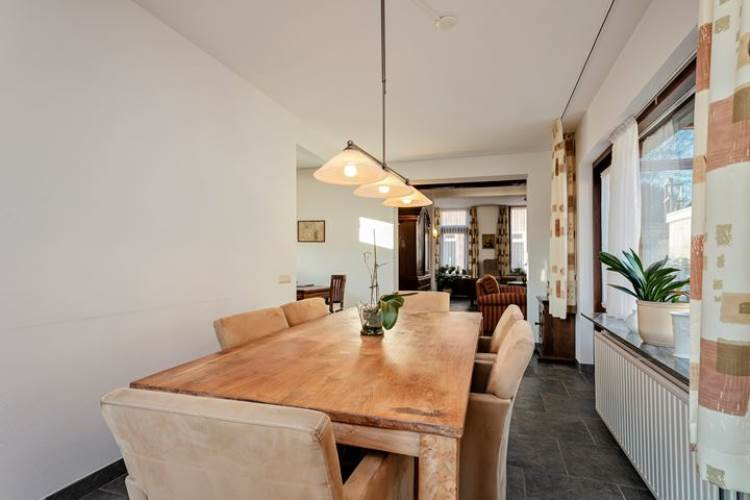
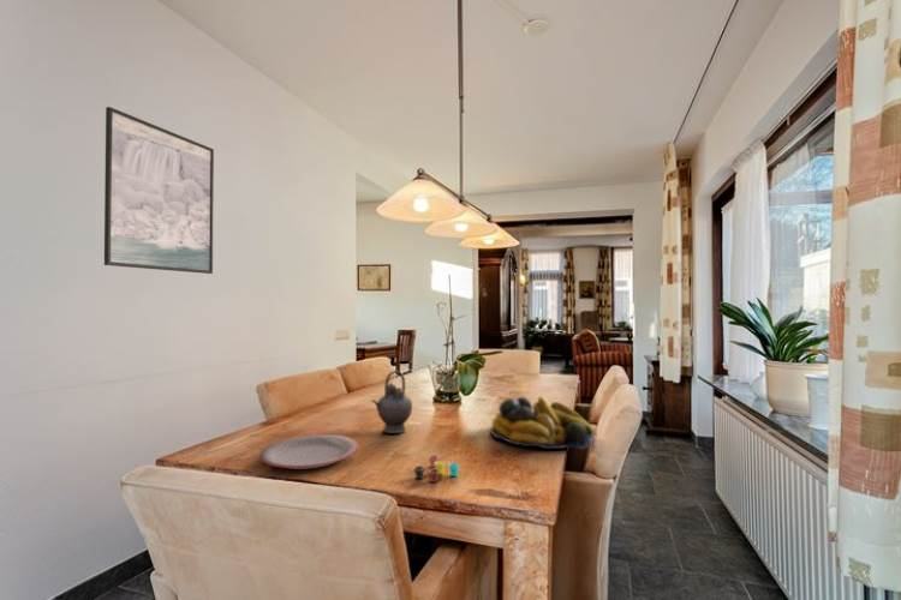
+ fruit bowl (539, 416)
+ plate (310, 452)
+ teapot (390, 401)
+ cup (432, 469)
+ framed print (165, 199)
